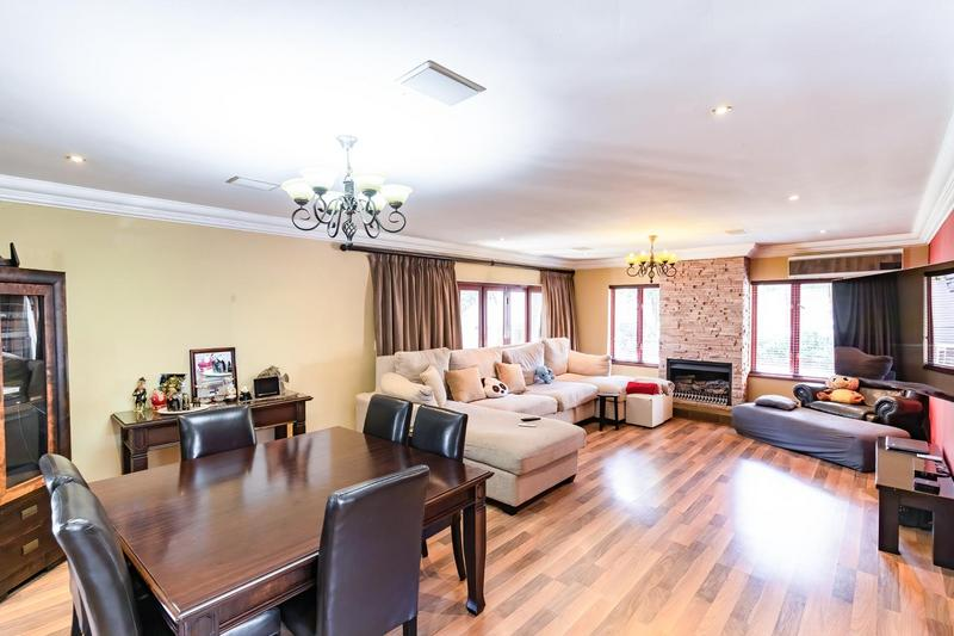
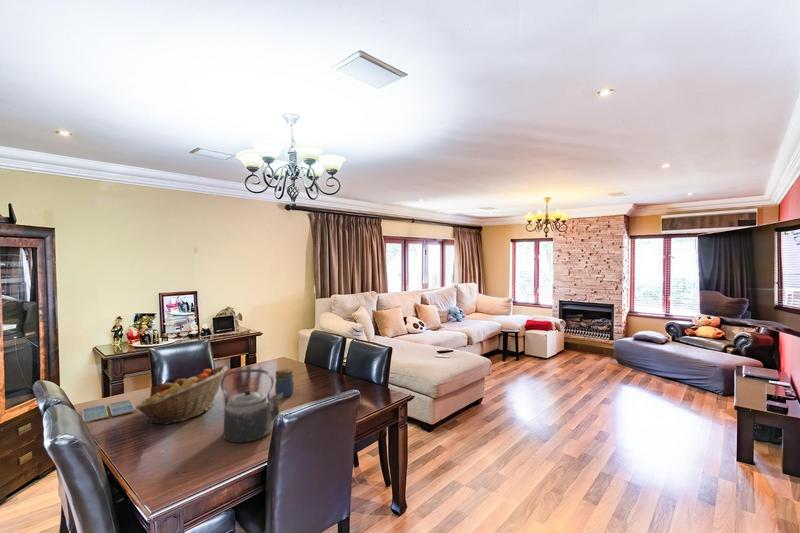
+ jar (285, 382)
+ drink coaster (106, 410)
+ fruit basket (185, 392)
+ kettle (252, 401)
